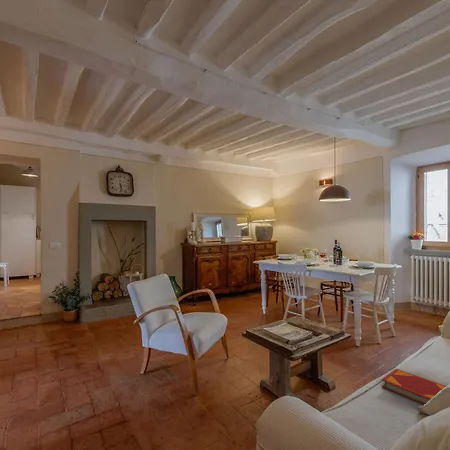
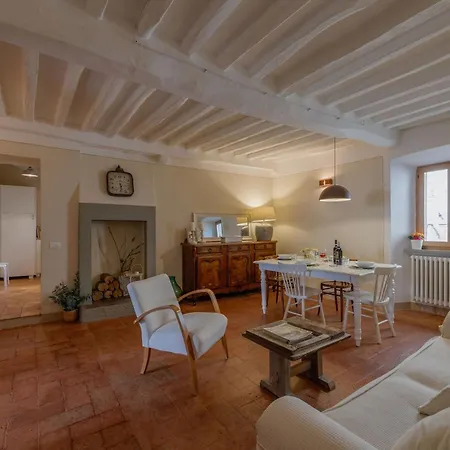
- hardback book (418, 388)
